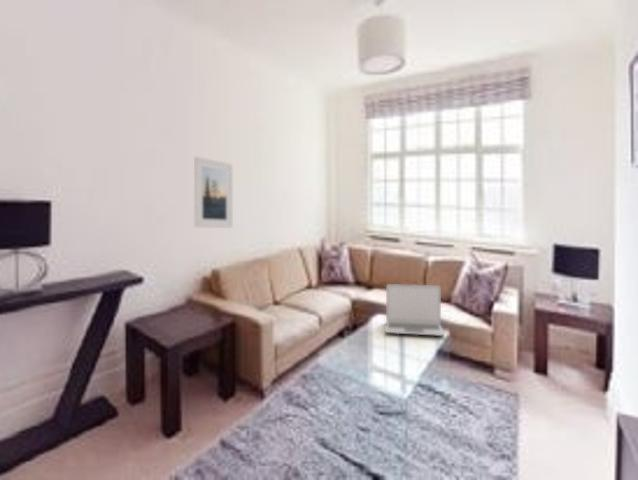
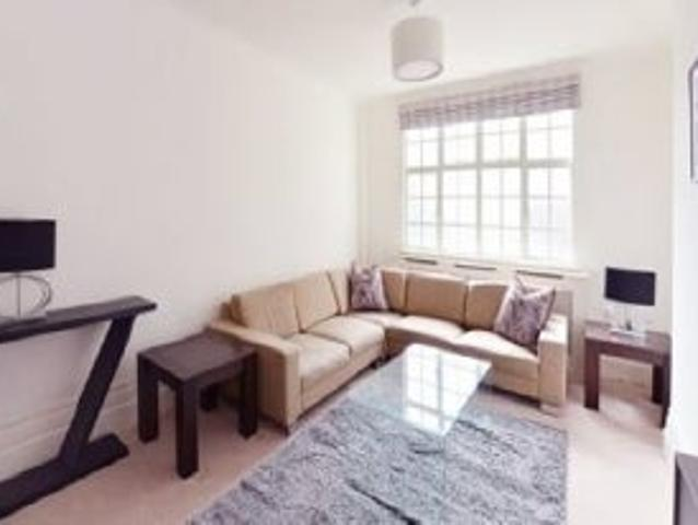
- laptop (413, 308)
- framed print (214, 194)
